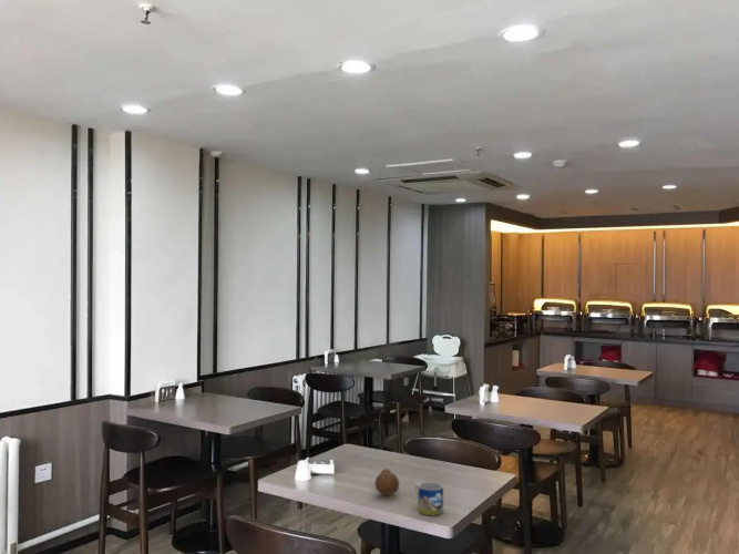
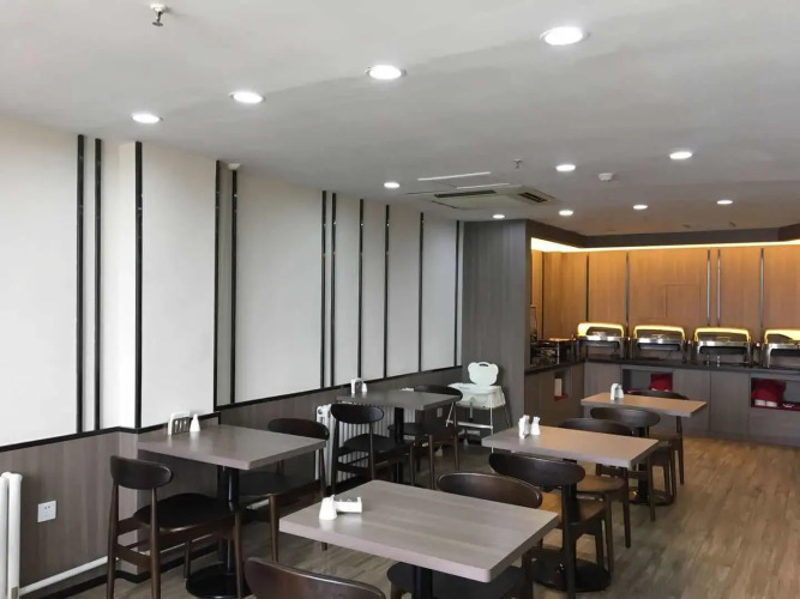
- fruit (387, 482)
- mug (427, 496)
